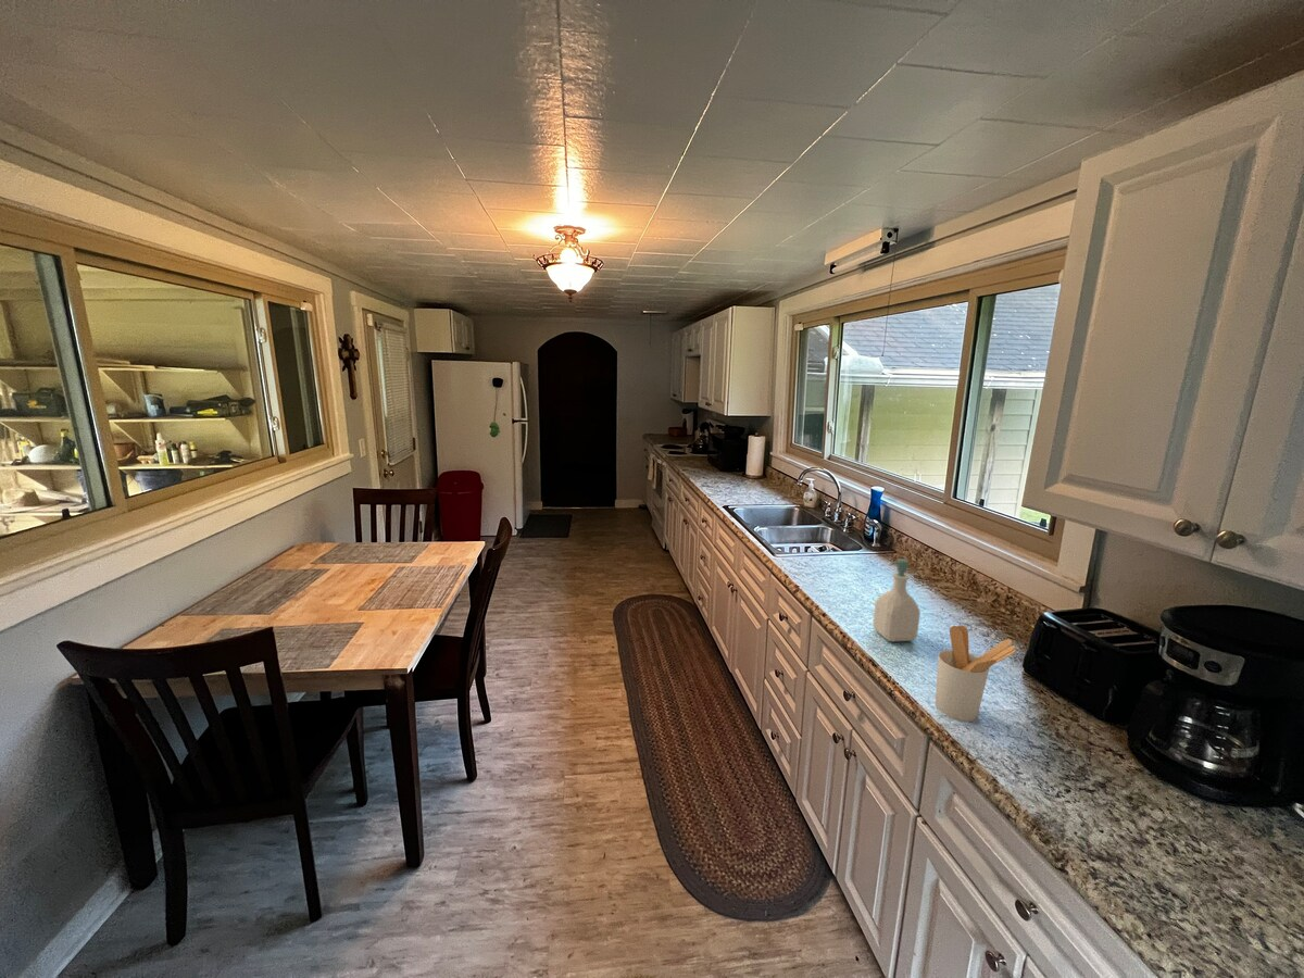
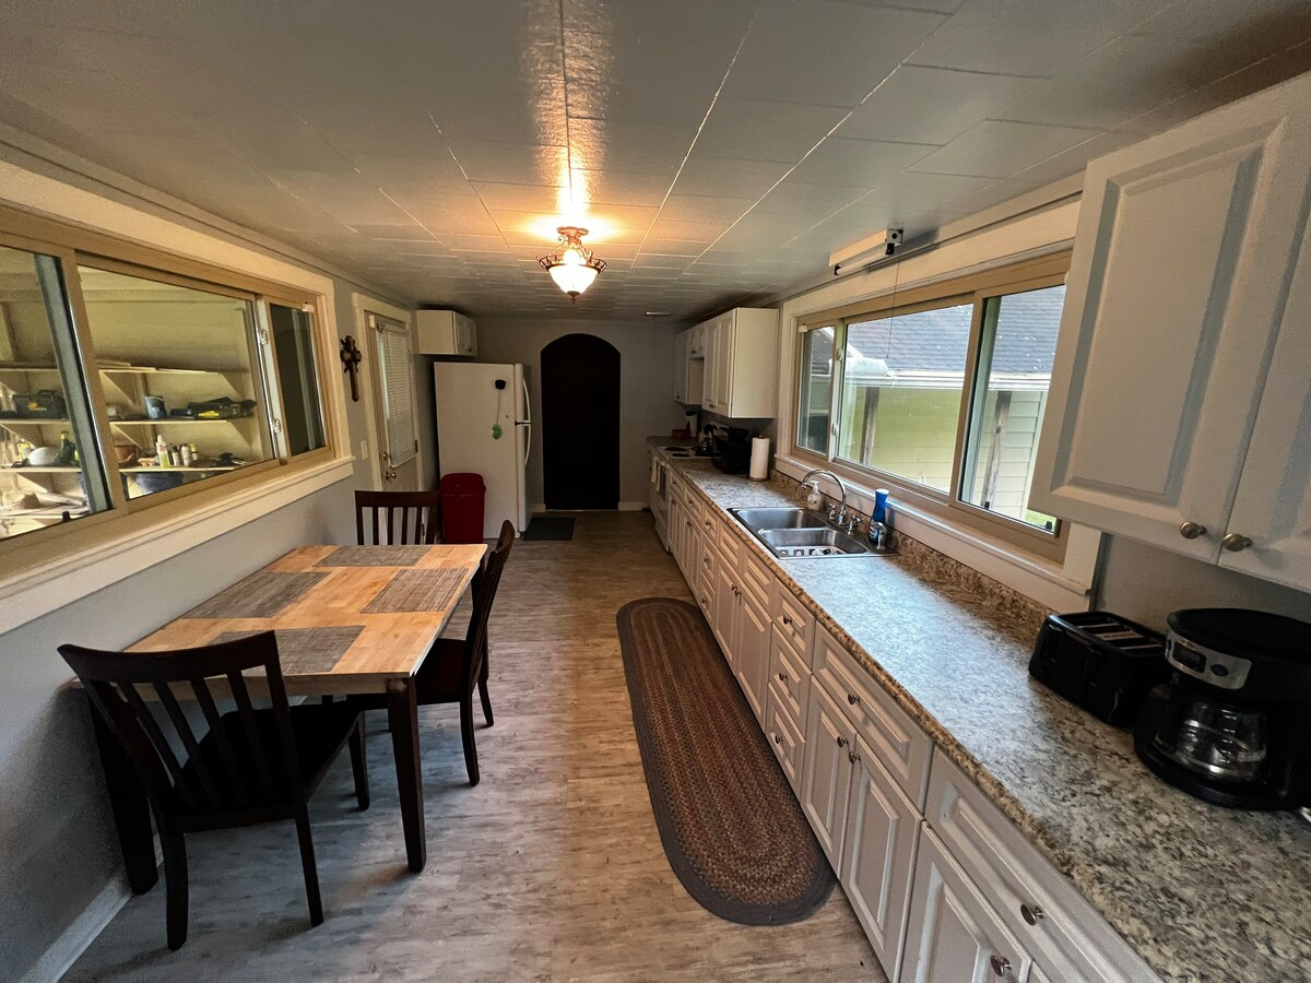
- utensil holder (974, 675)
- soap bottle (898, 598)
